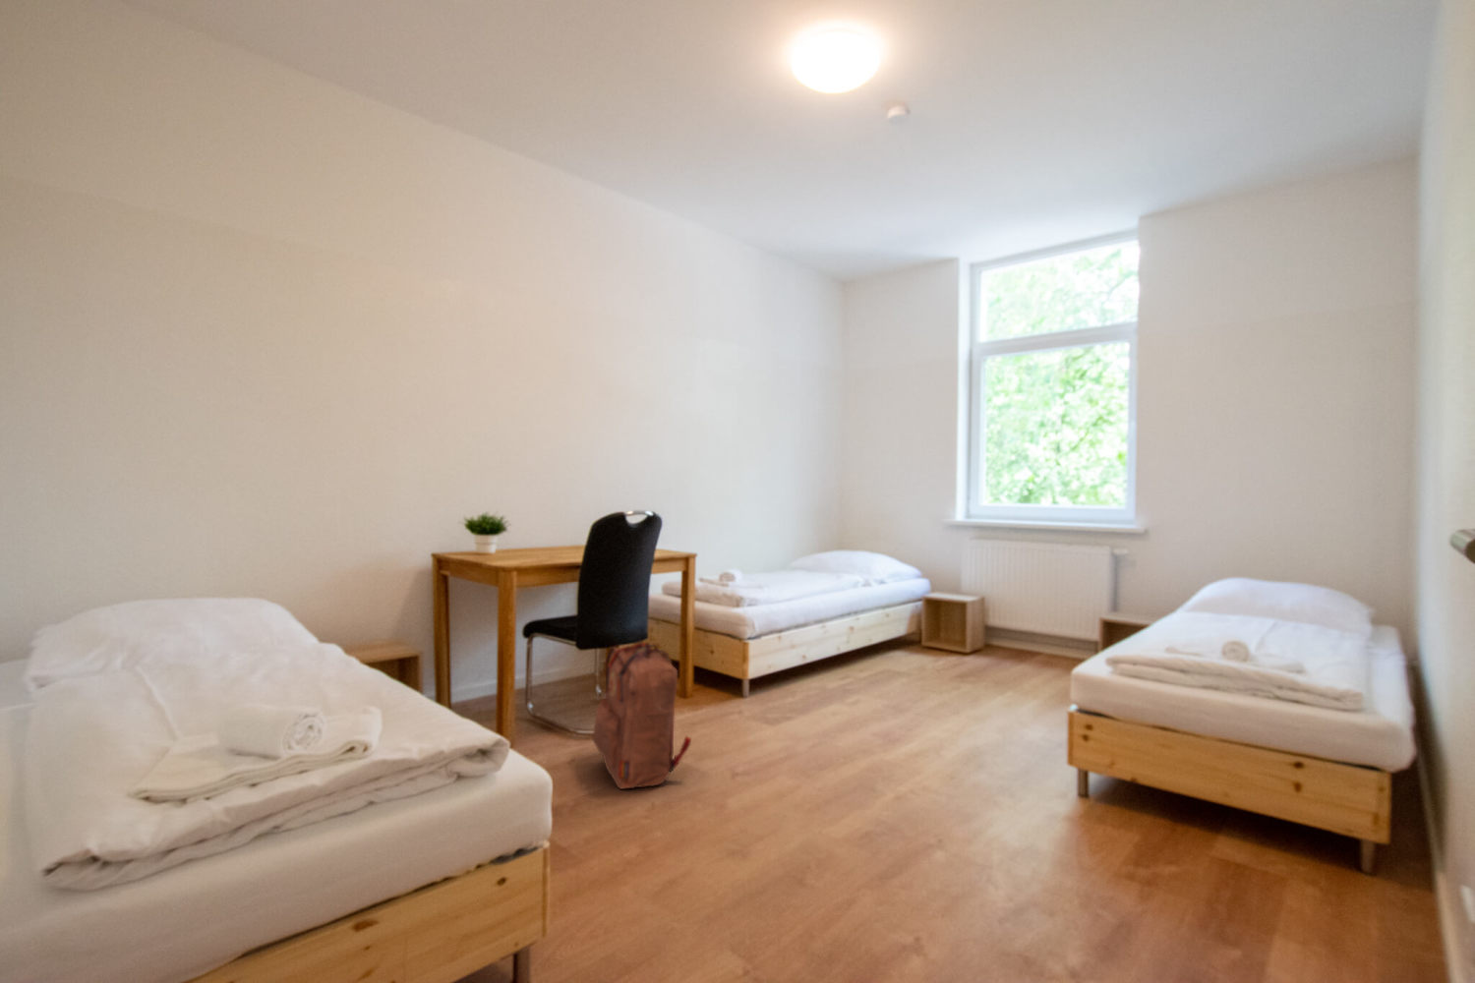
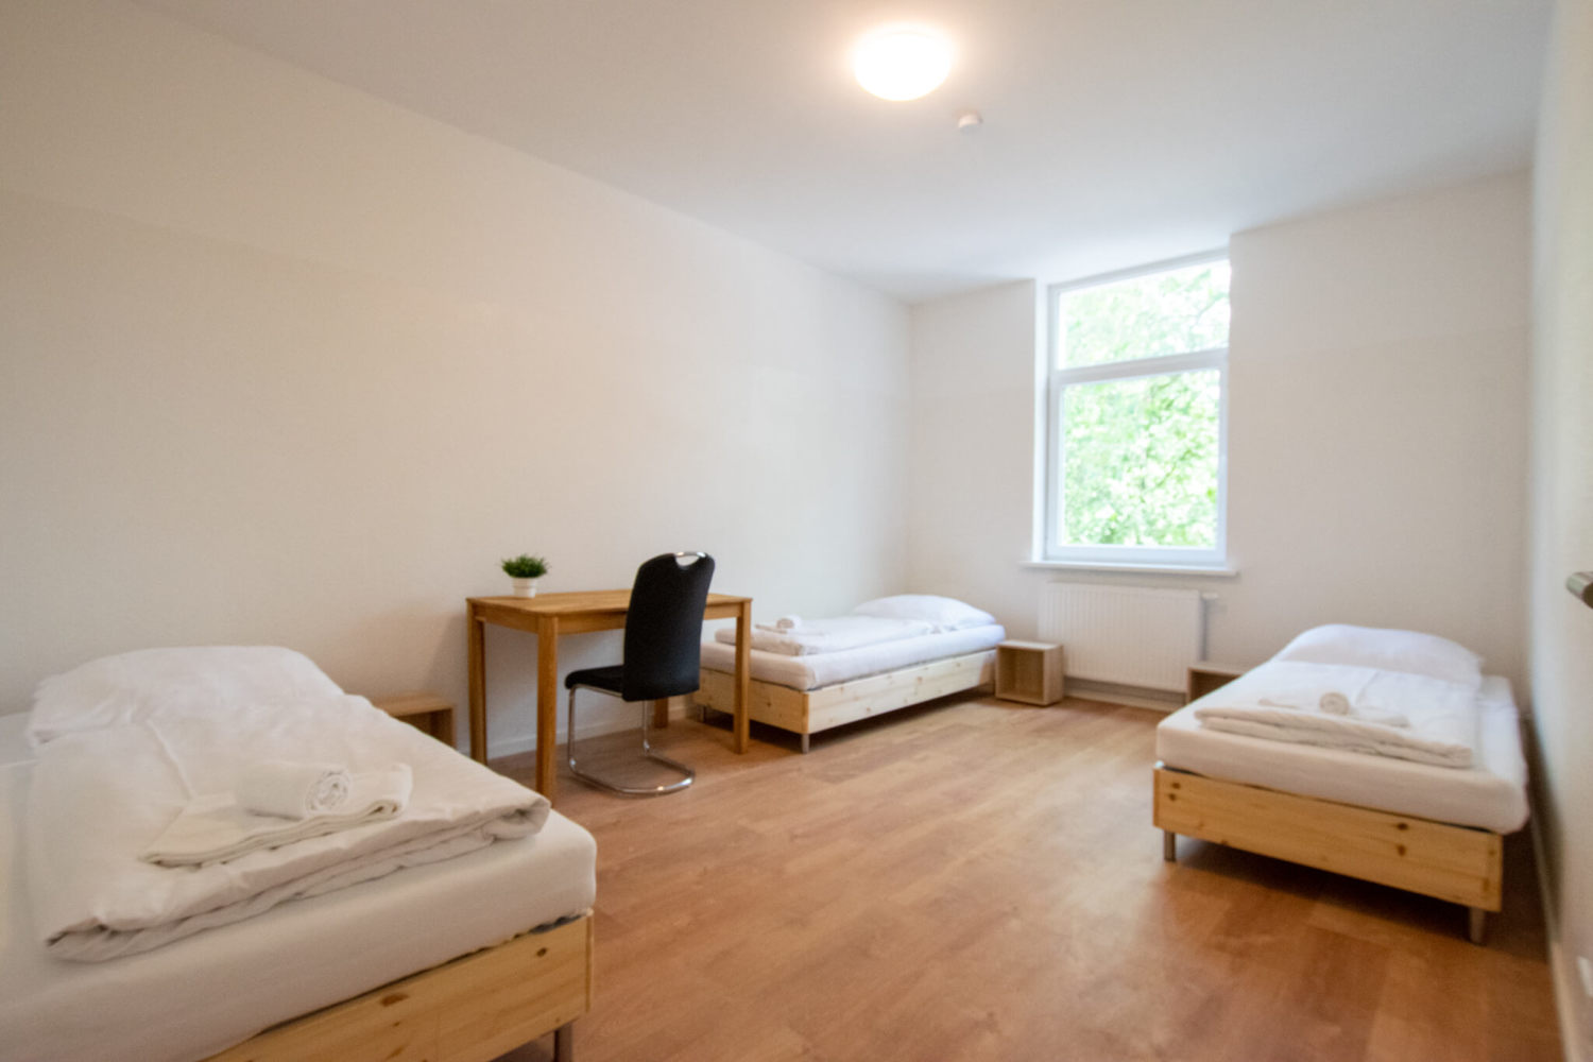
- backpack (641, 704)
